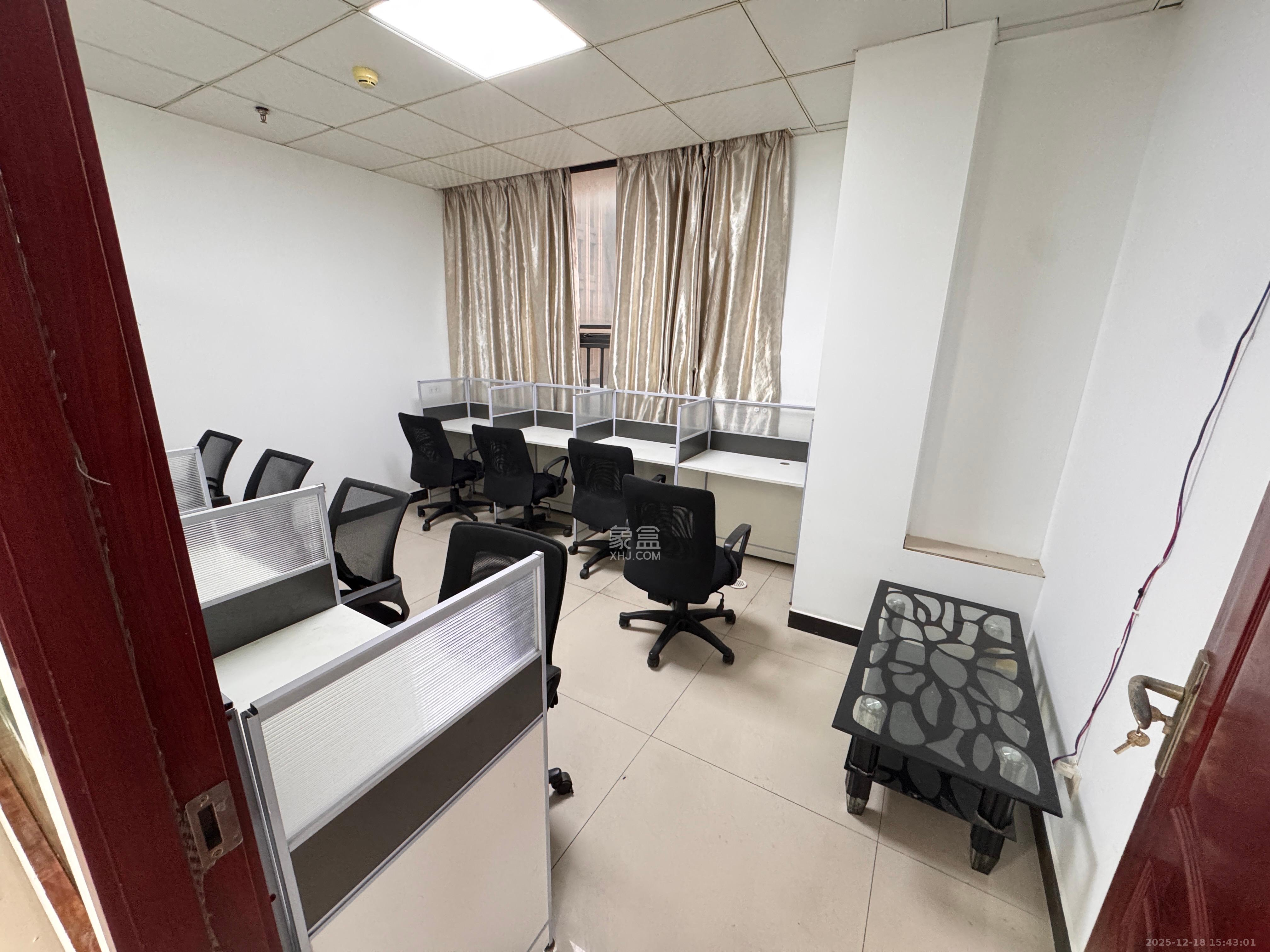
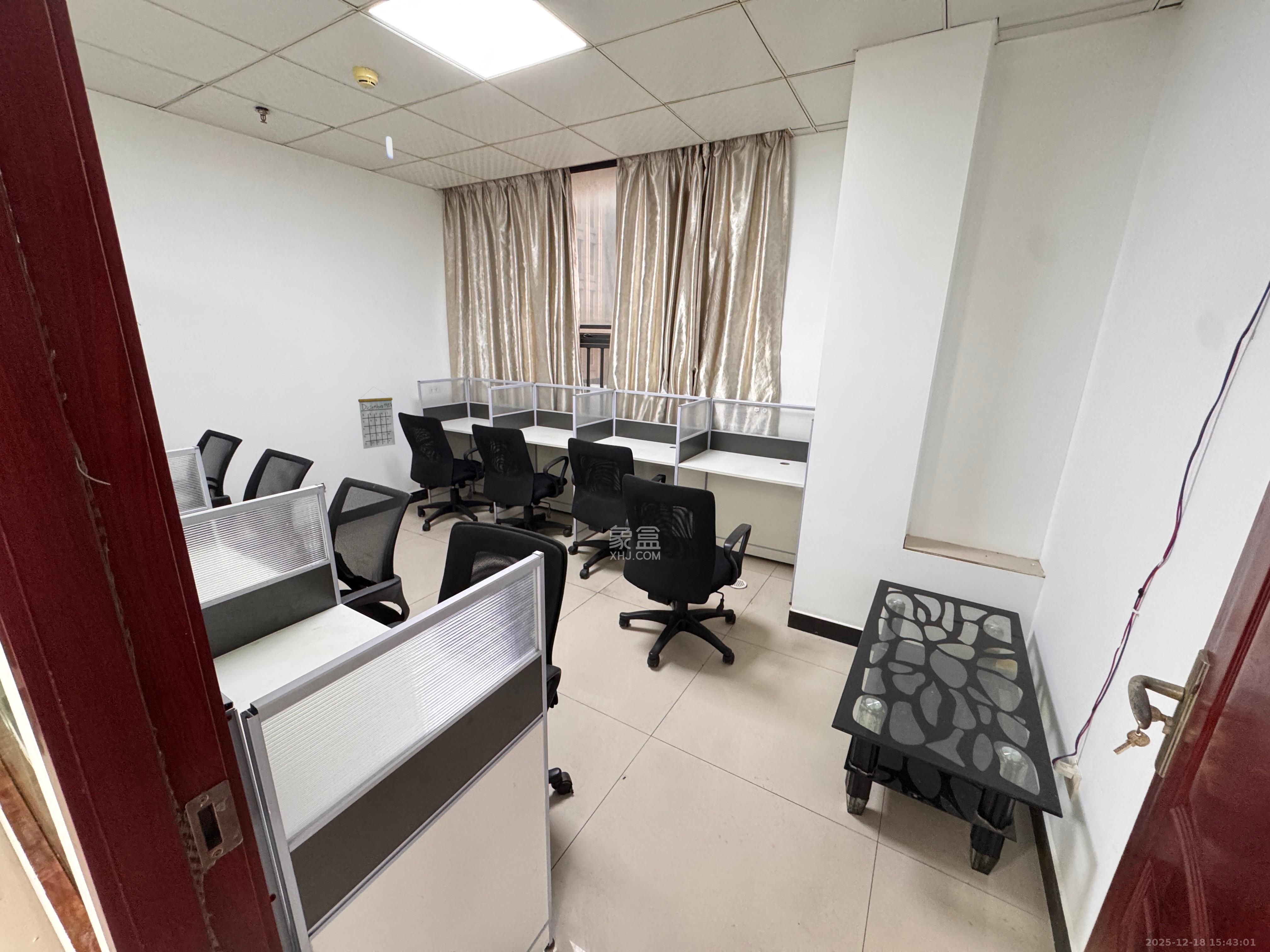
+ calendar (377, 417)
+ wheel (389, 148)
